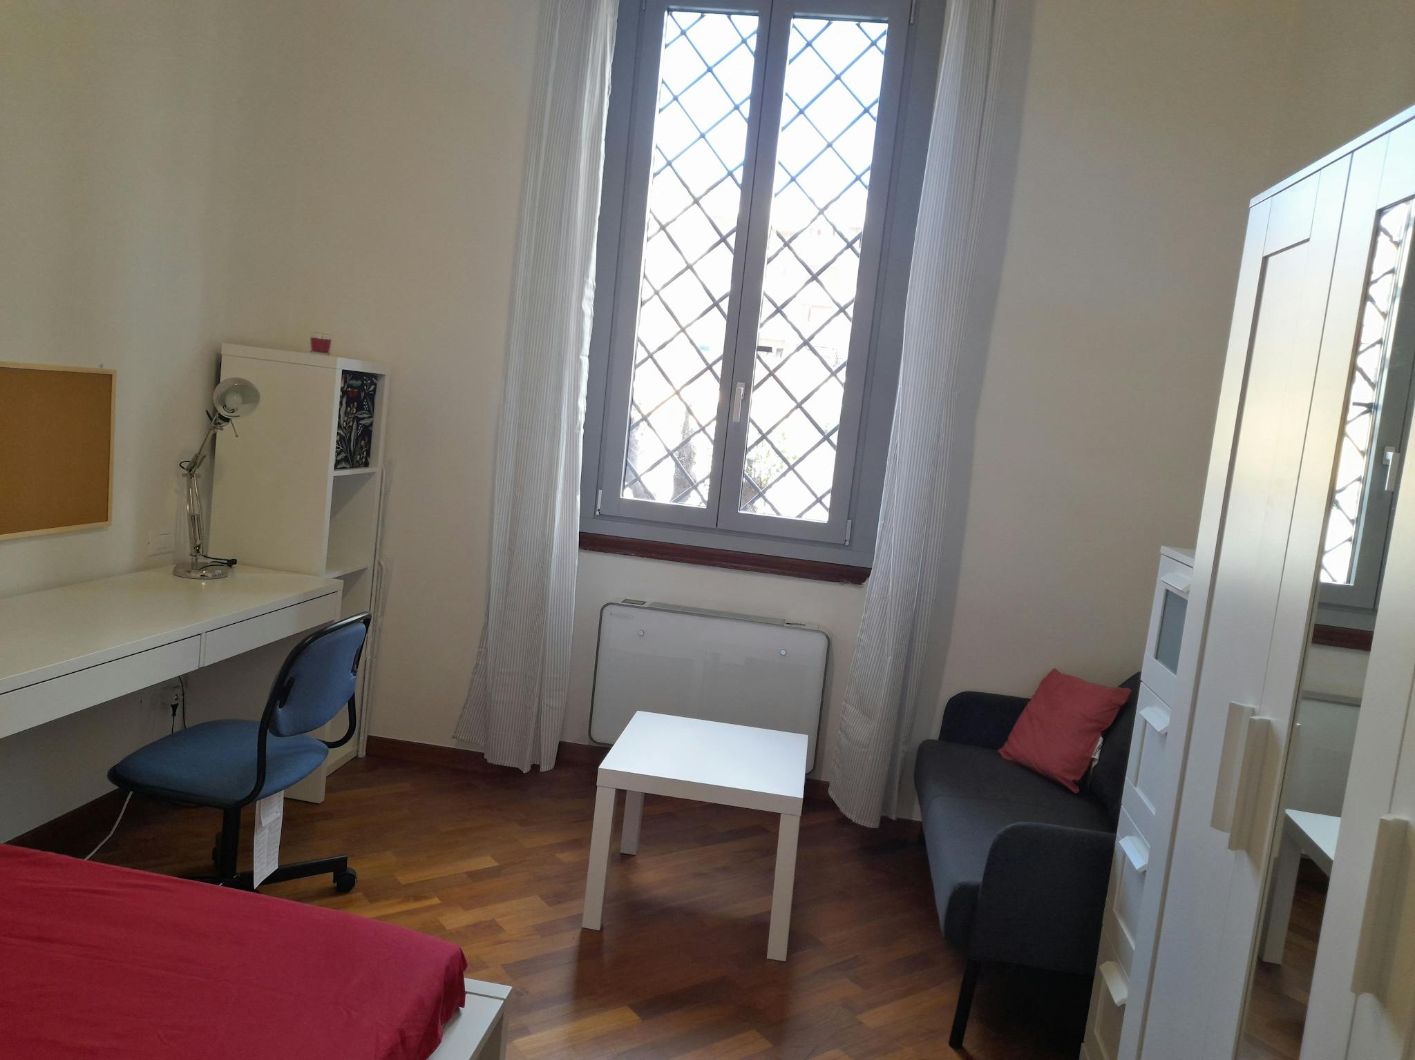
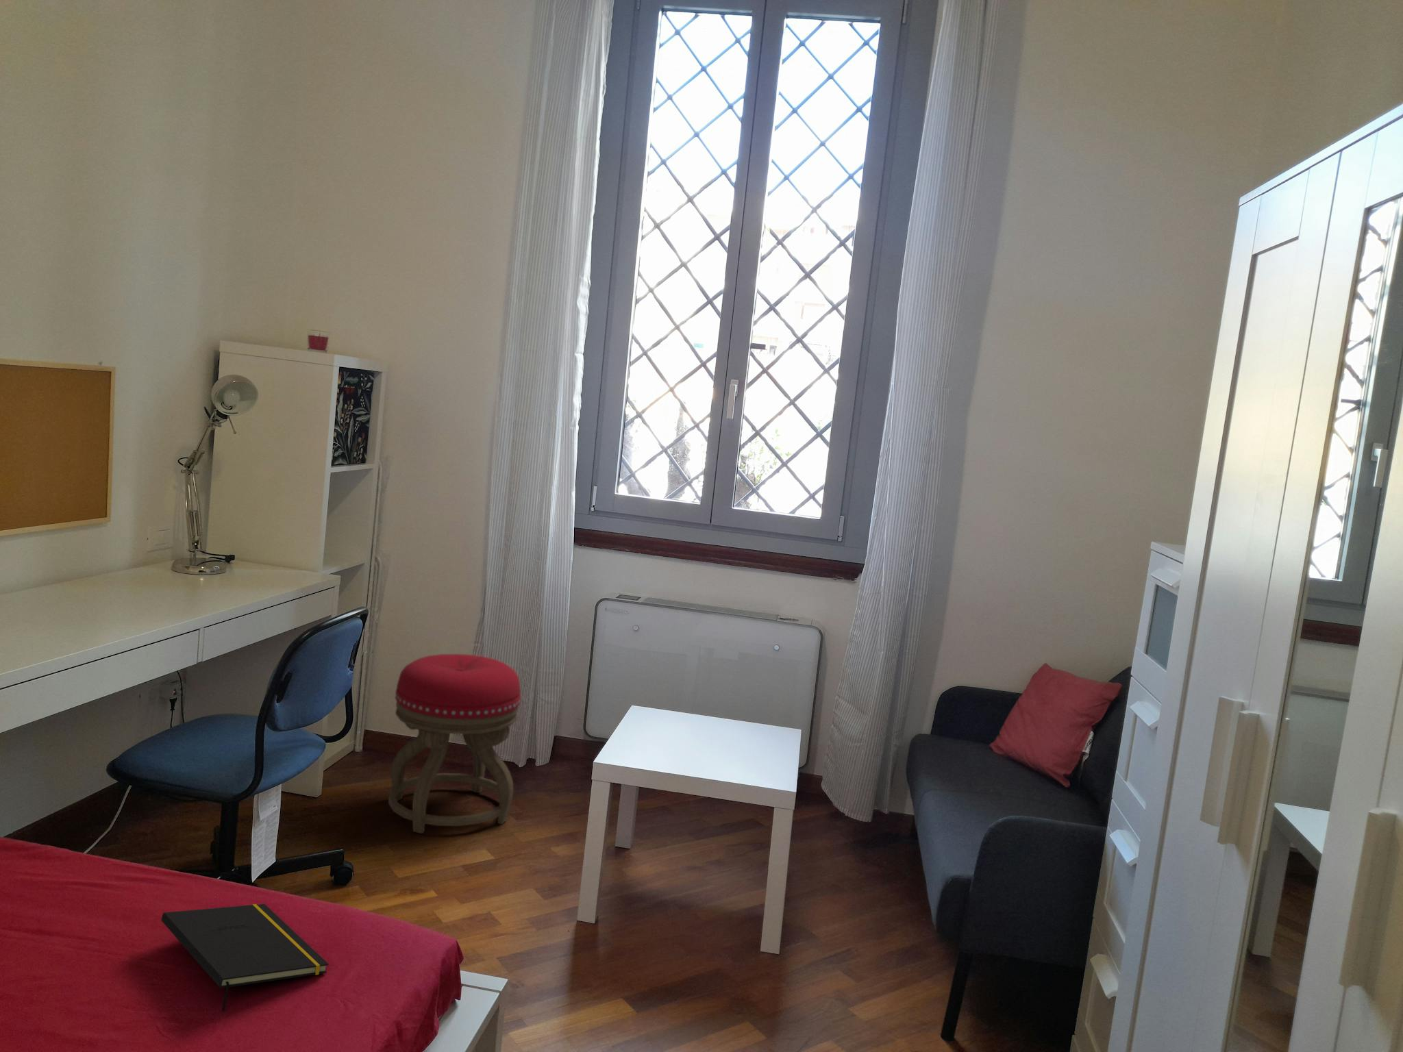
+ stool (456, 734)
+ notepad (244, 943)
